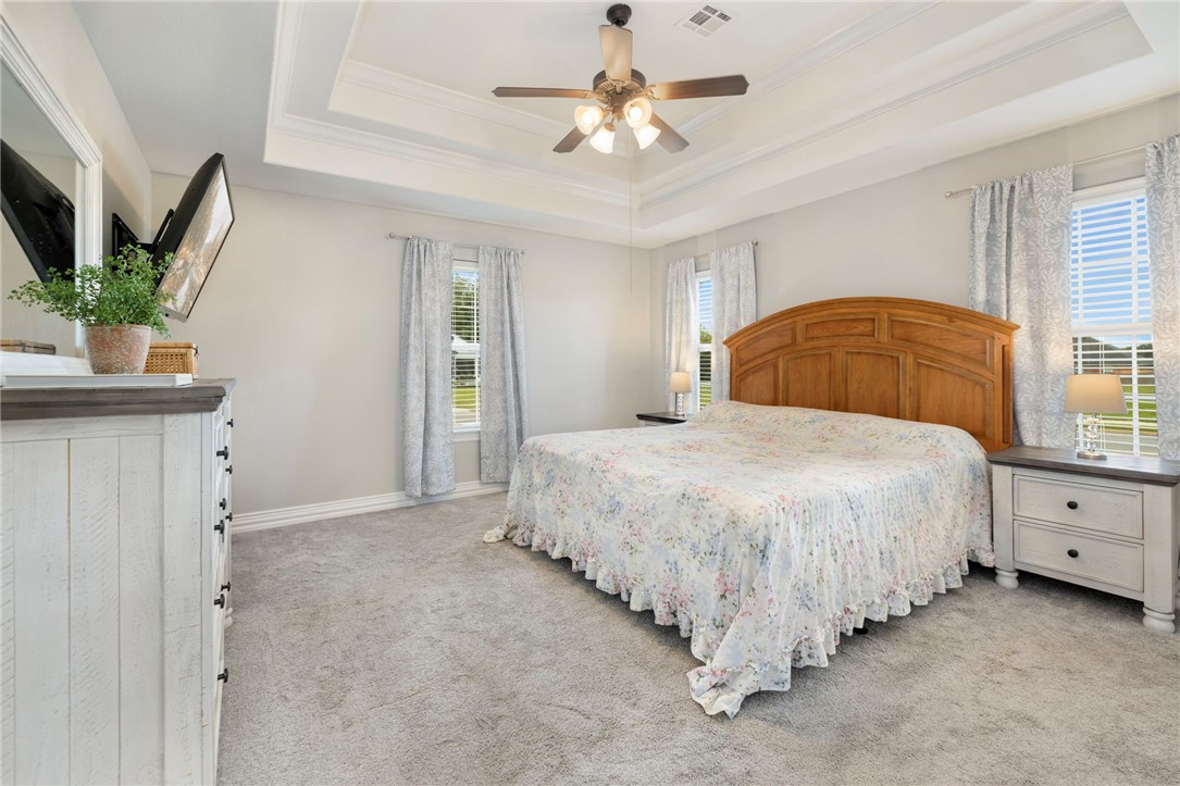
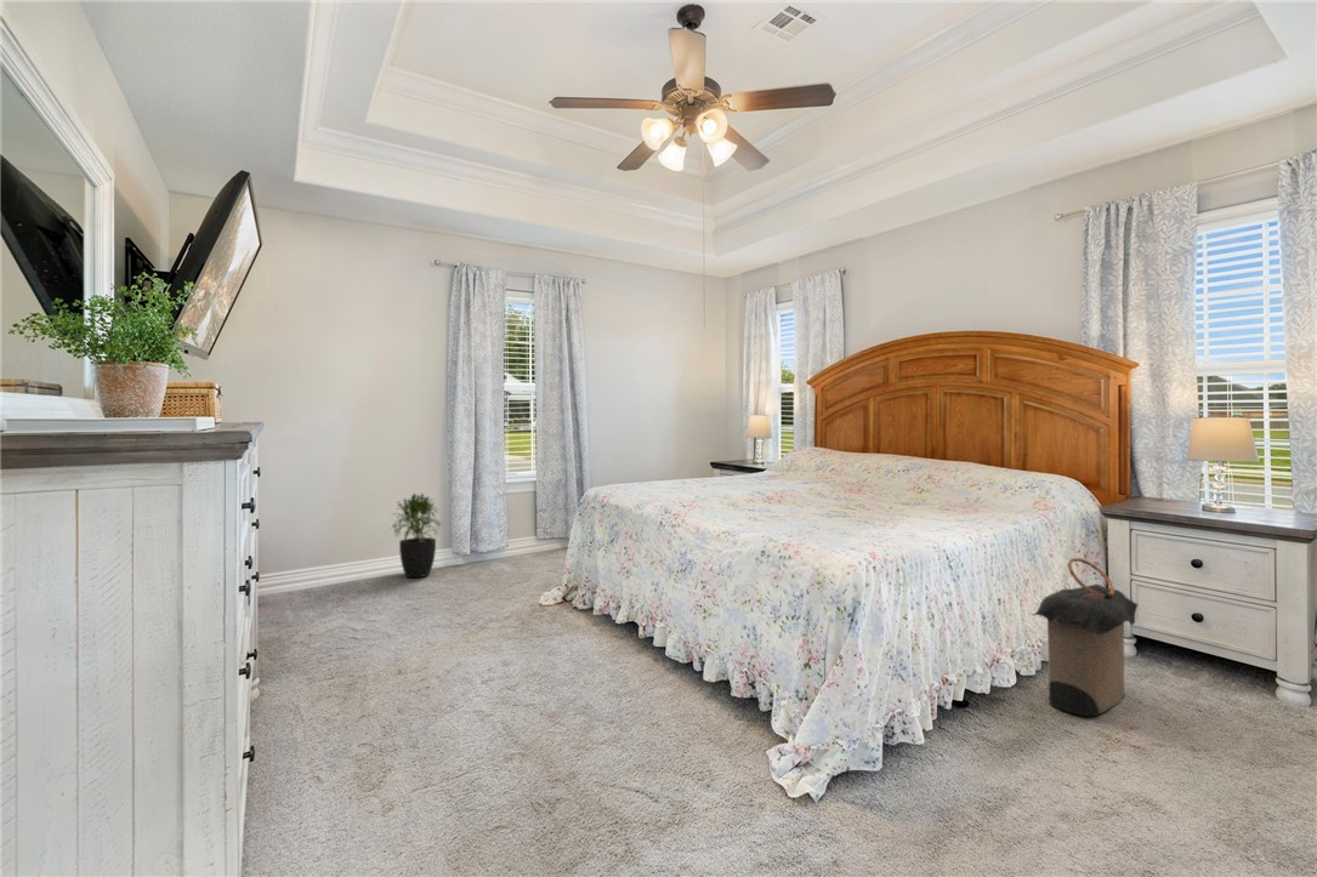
+ potted plant (414, 533)
+ laundry hamper (1088, 631)
